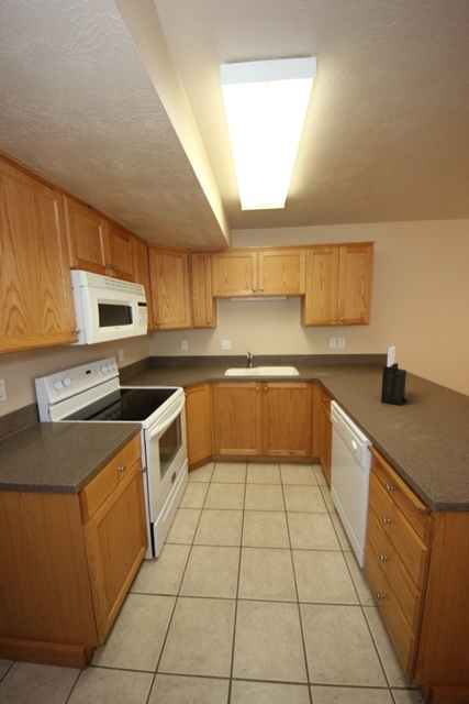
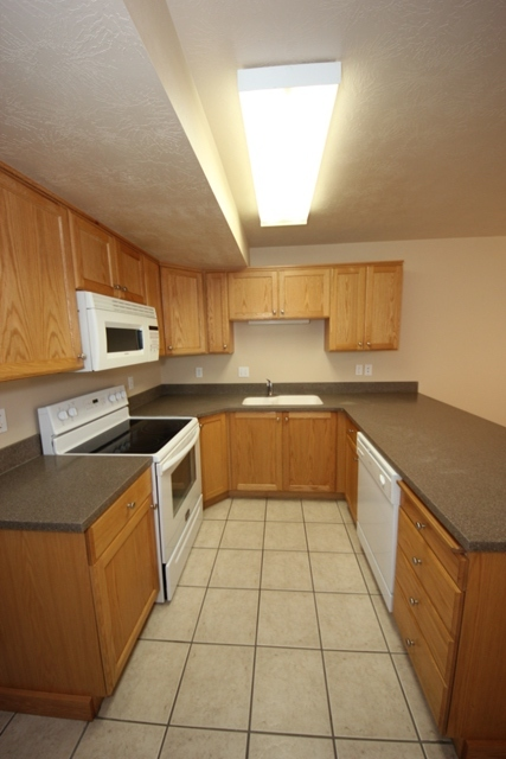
- knife block (397, 374)
